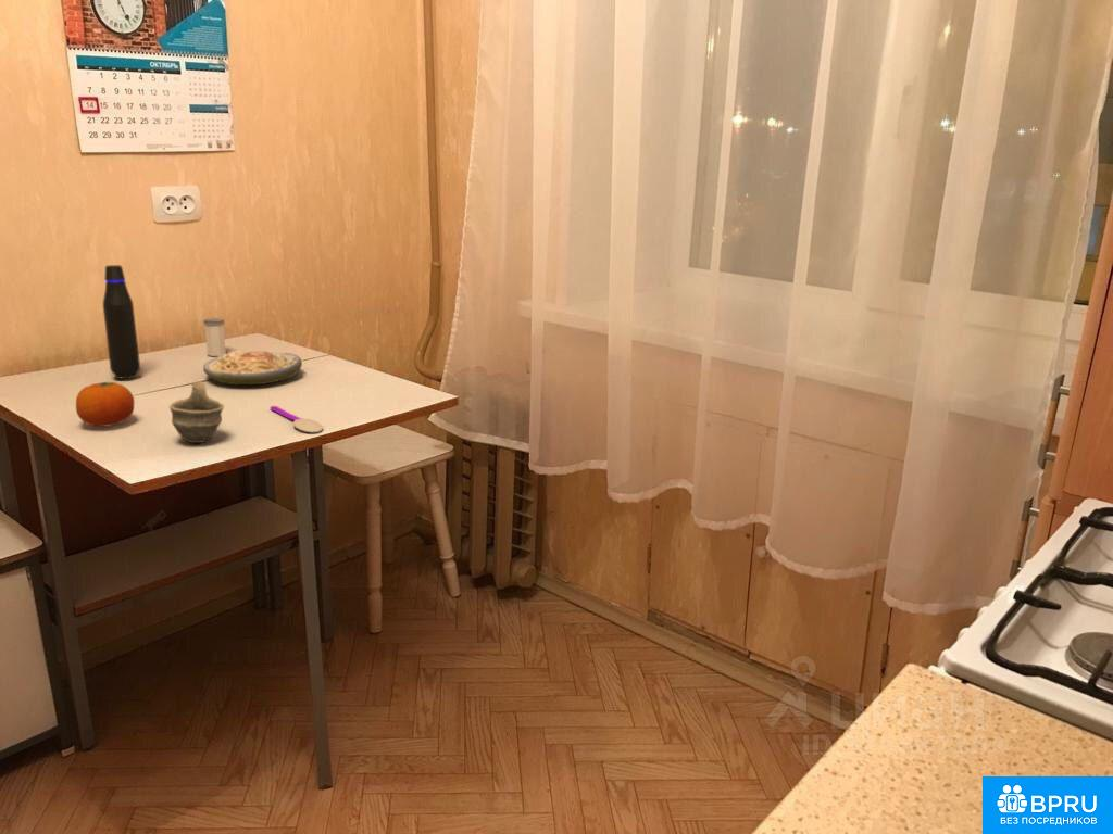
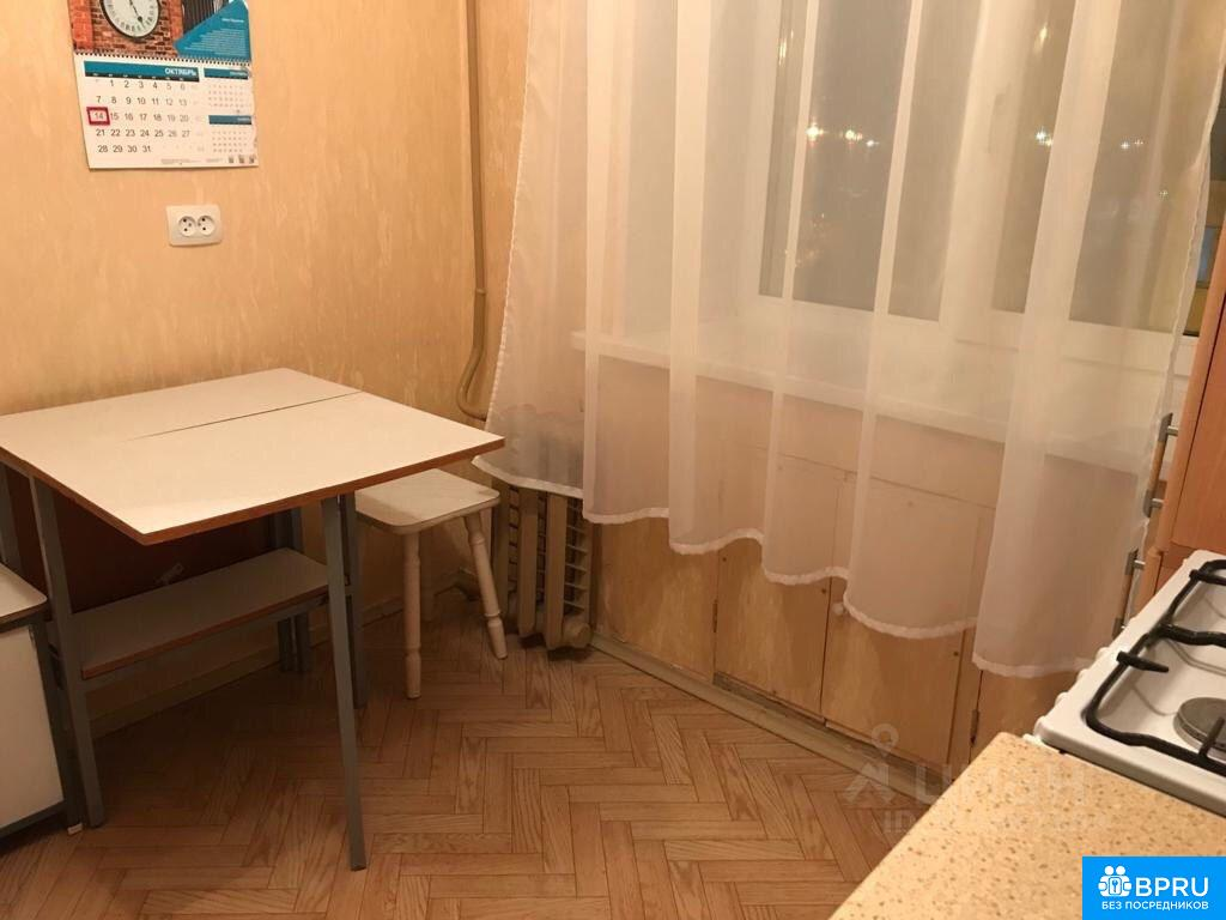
- salt shaker (215, 337)
- water bottle (120, 323)
- fruit (105, 404)
- soup (252, 364)
- cup (200, 413)
- spoon (293, 417)
